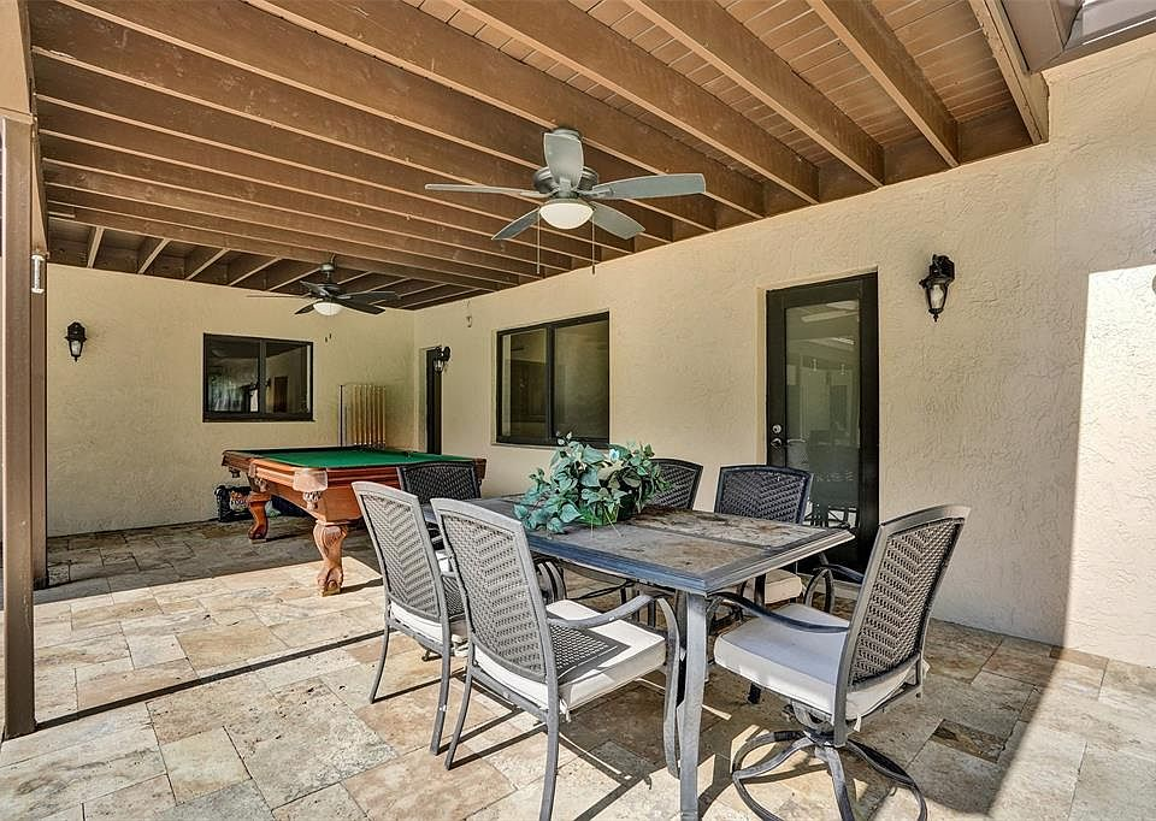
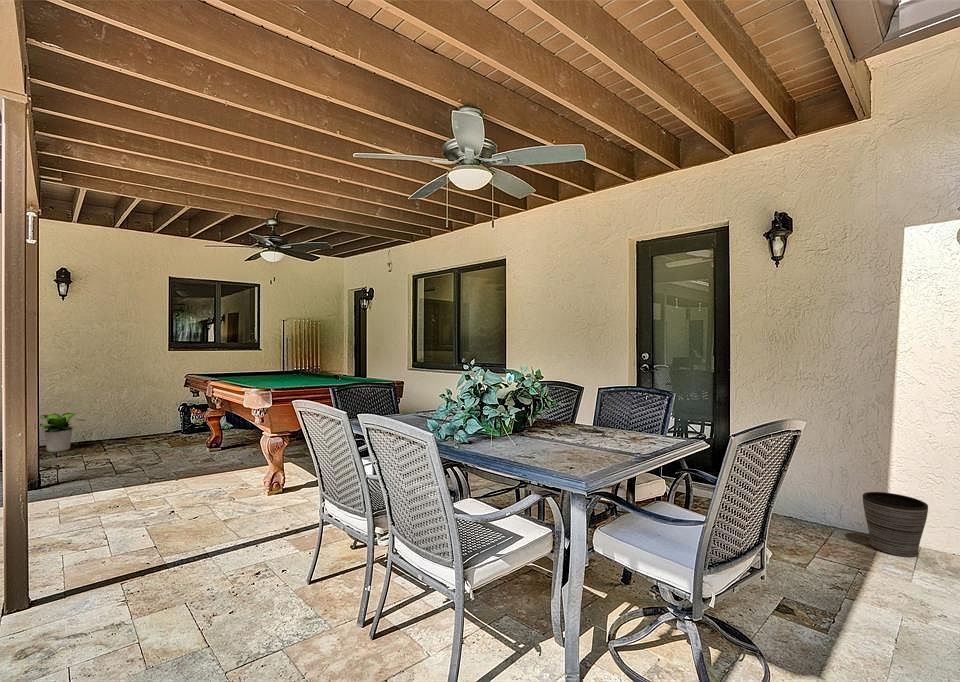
+ potted plant (60, 432)
+ planter pot (893, 524)
